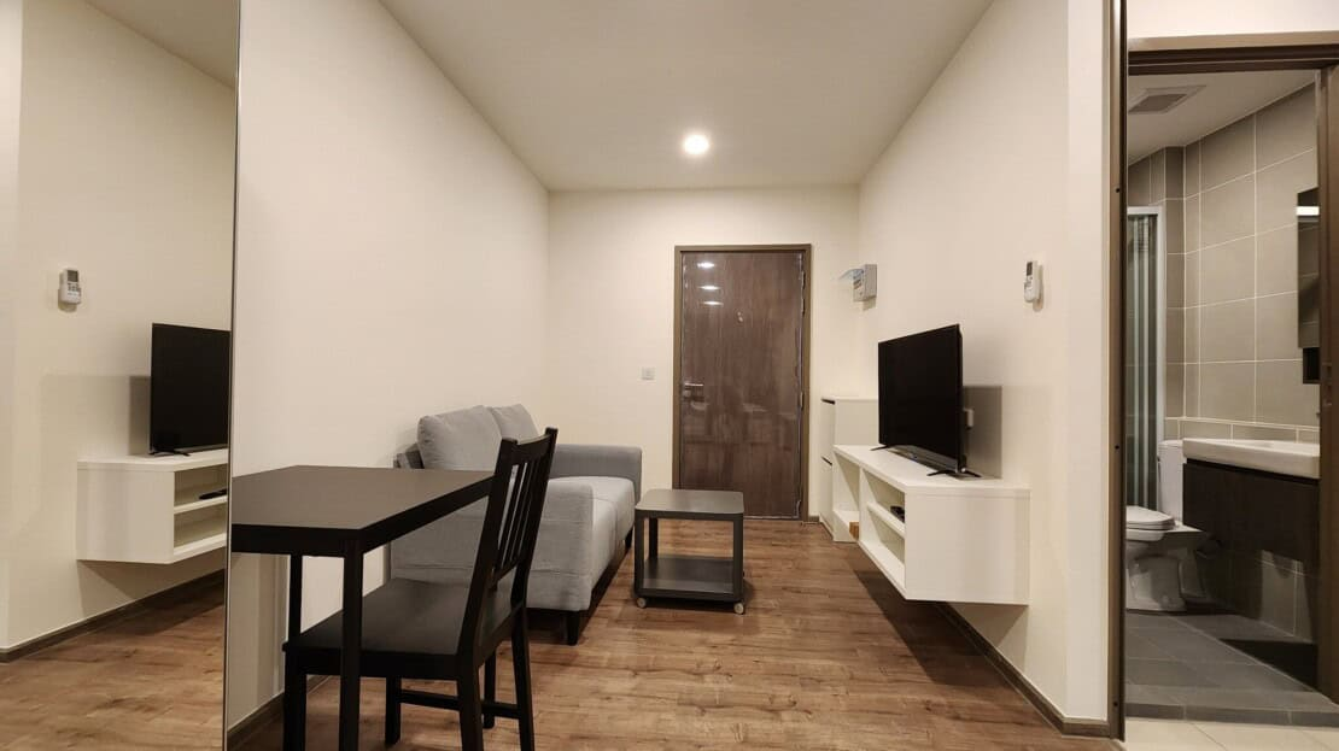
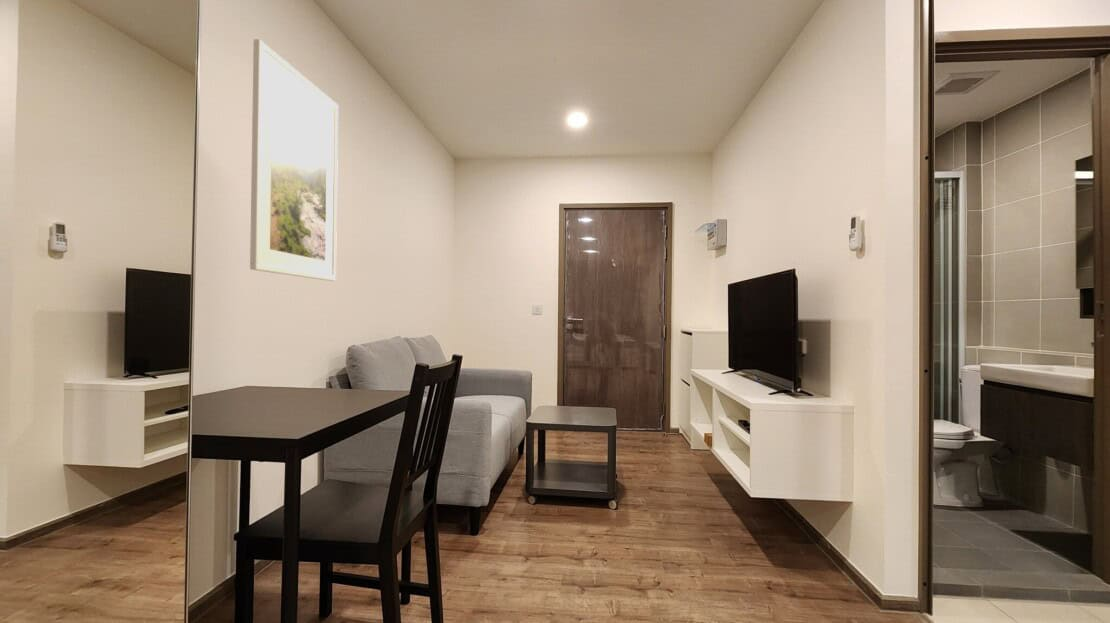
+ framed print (300, 175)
